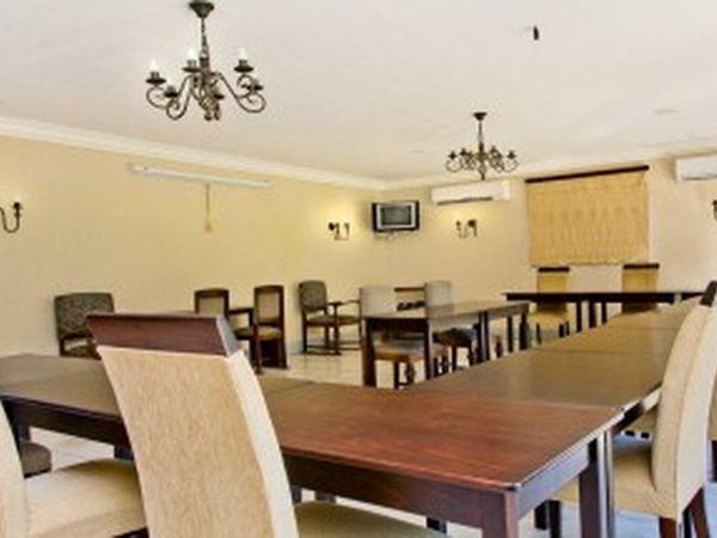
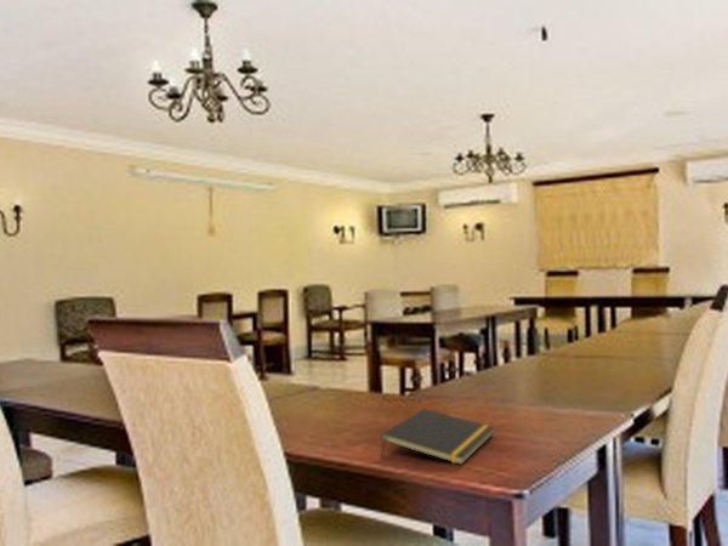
+ notepad (440, 433)
